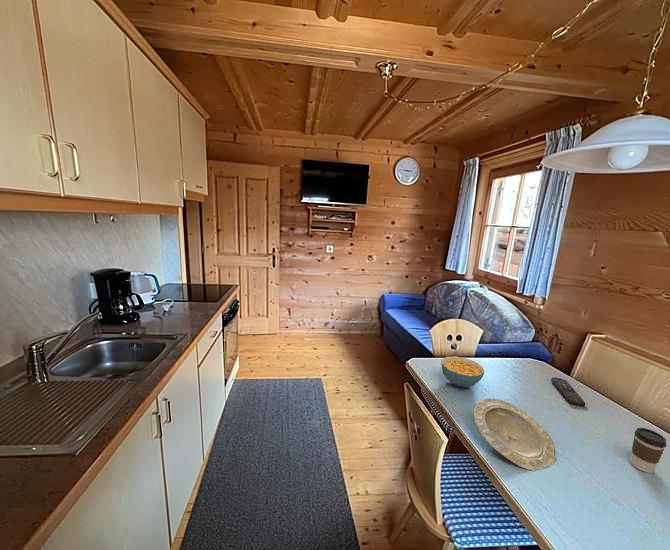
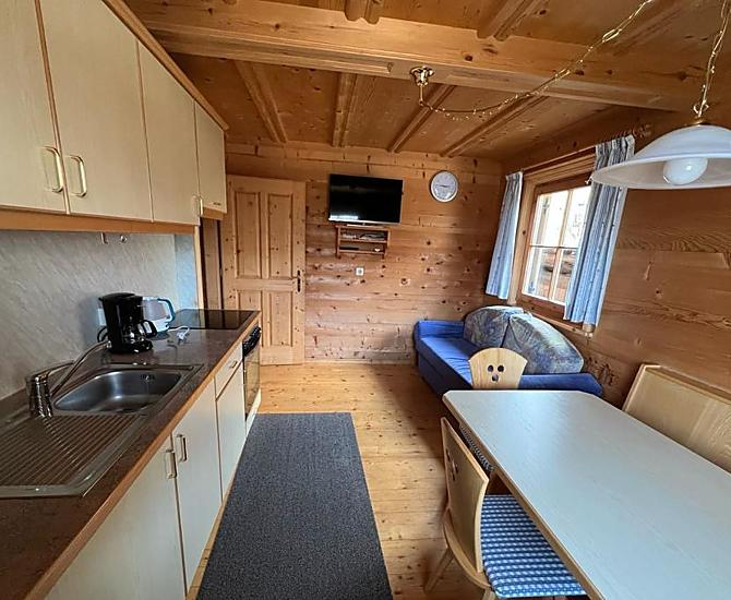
- cereal bowl (460, 374)
- remote control (567, 390)
- plate (512, 430)
- coffee cup (646, 450)
